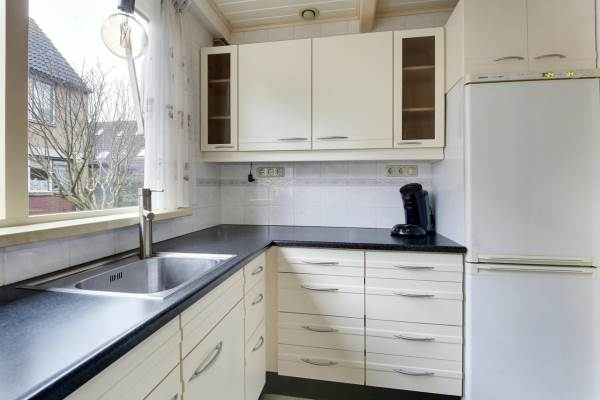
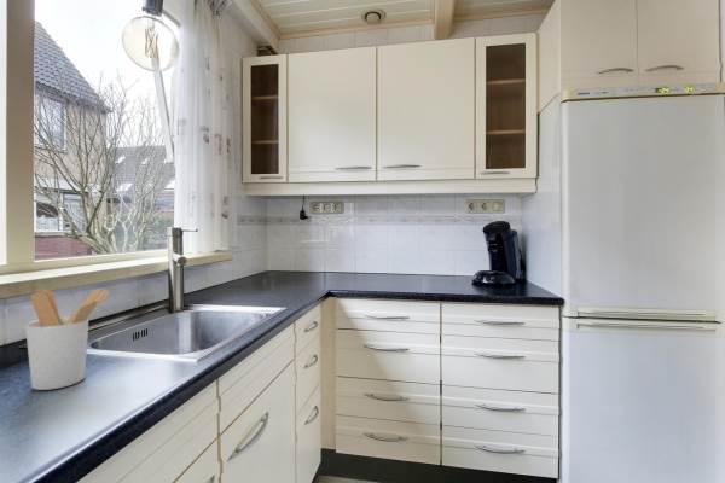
+ utensil holder (71, 333)
